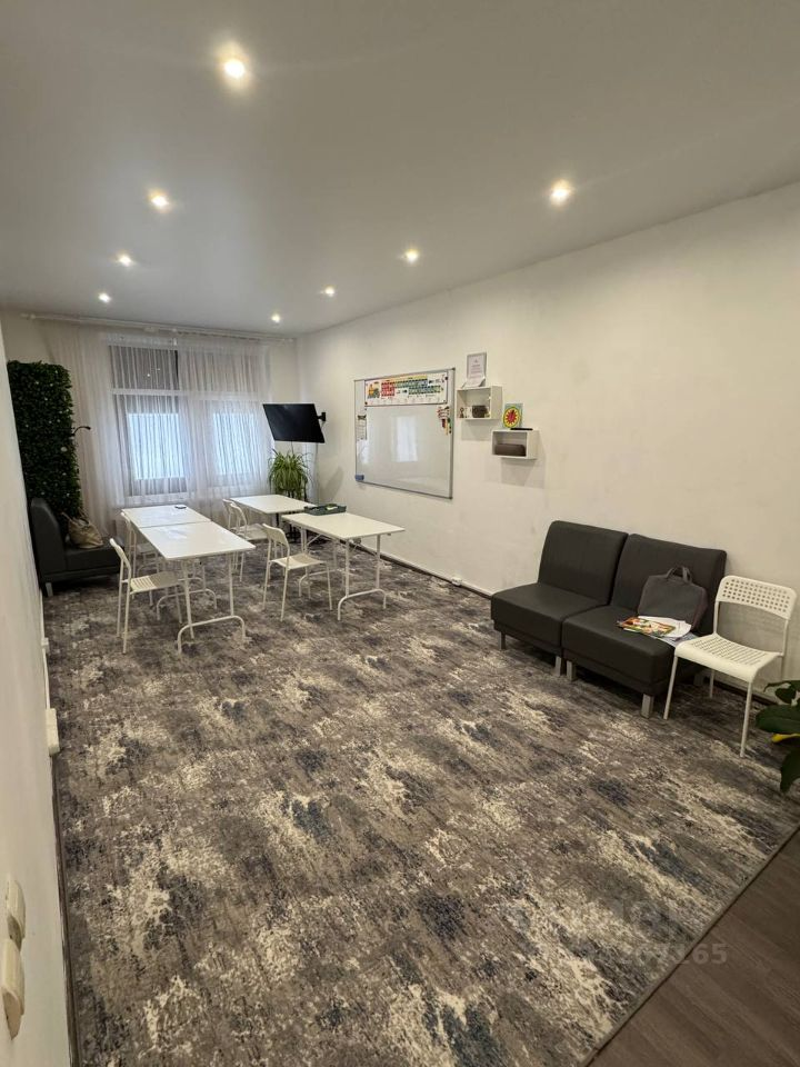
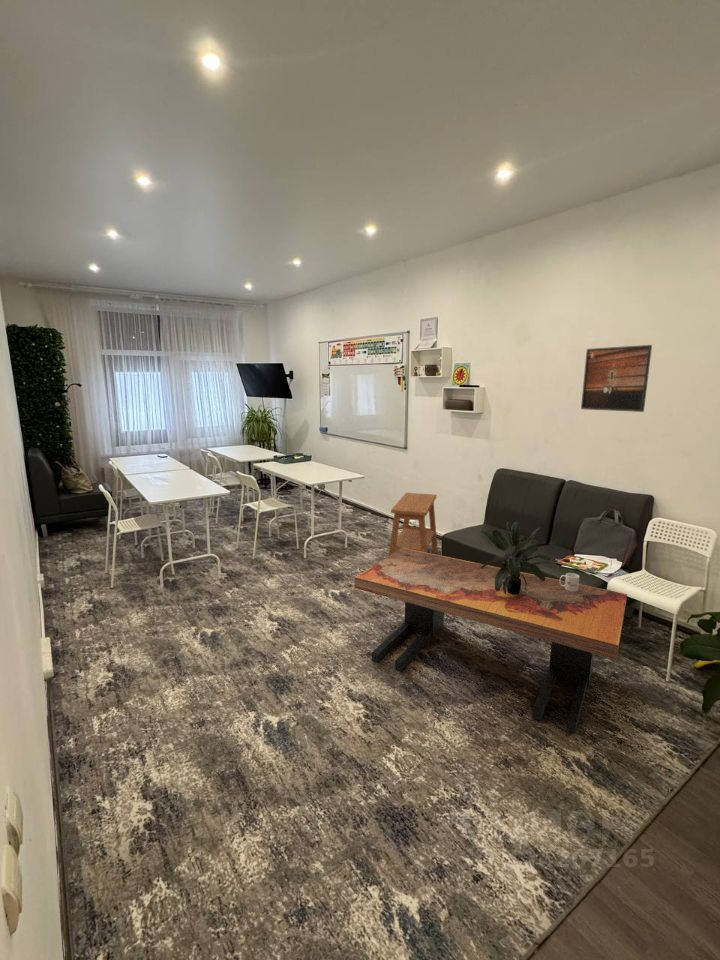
+ potted plant (516, 559)
+ mug (569, 581)
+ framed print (614, 379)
+ coffee table (484, 623)
+ side table (414, 531)
